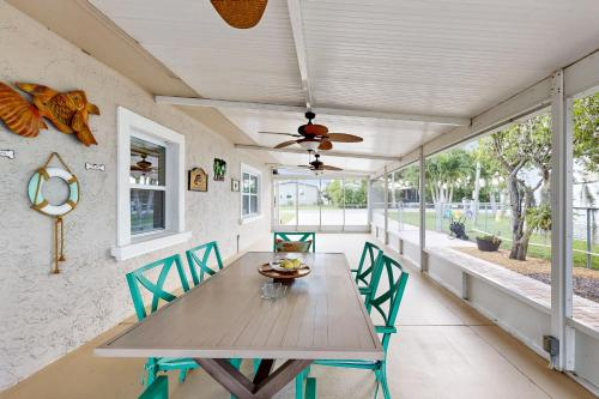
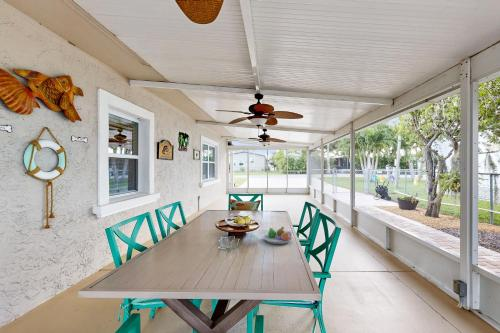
+ fruit bowl (277, 234)
